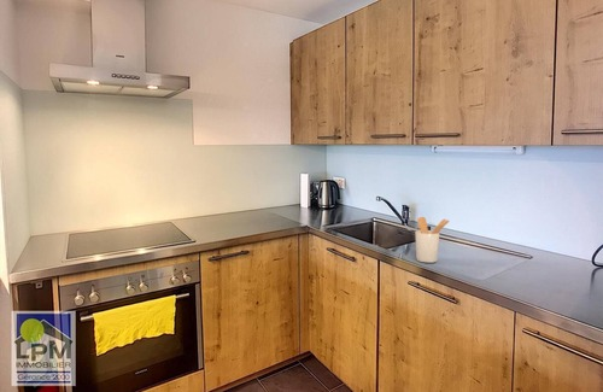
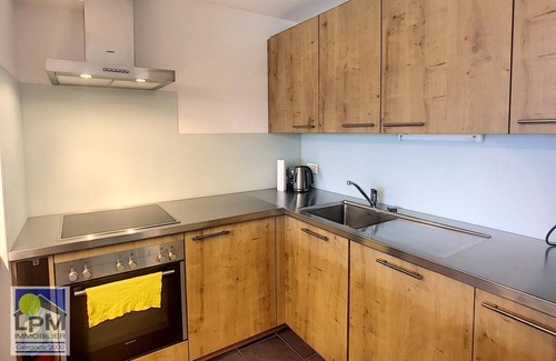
- utensil holder (432, 239)
